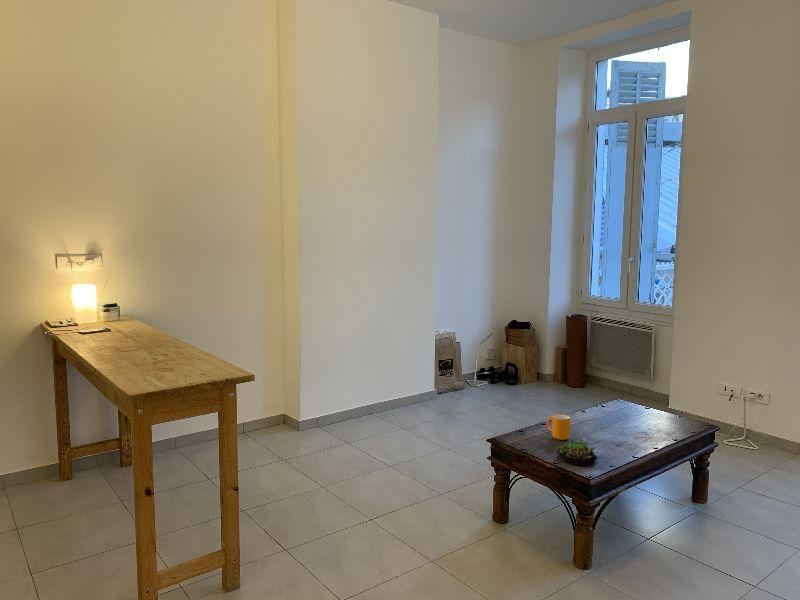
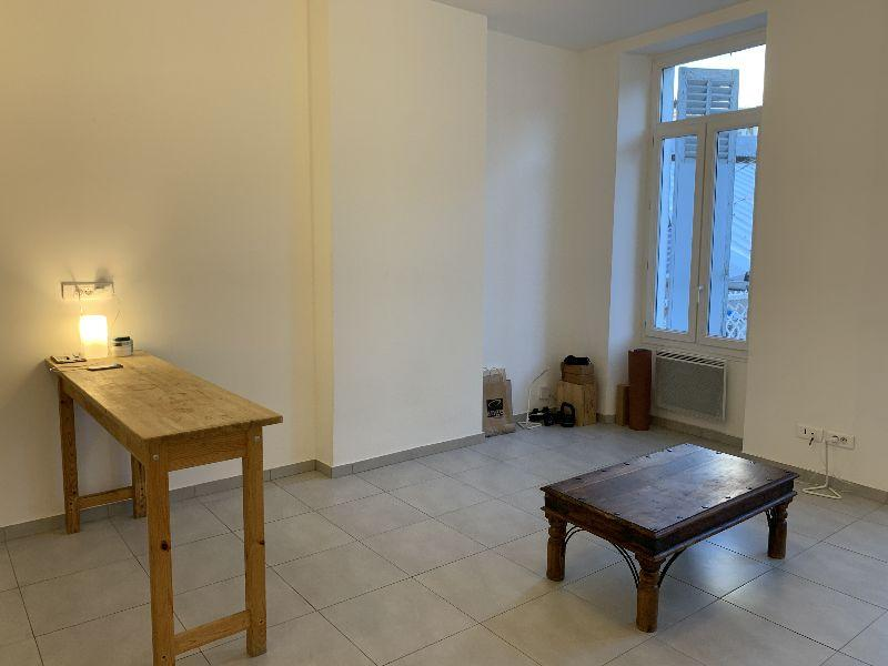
- mug (557, 426)
- succulent plant (576, 450)
